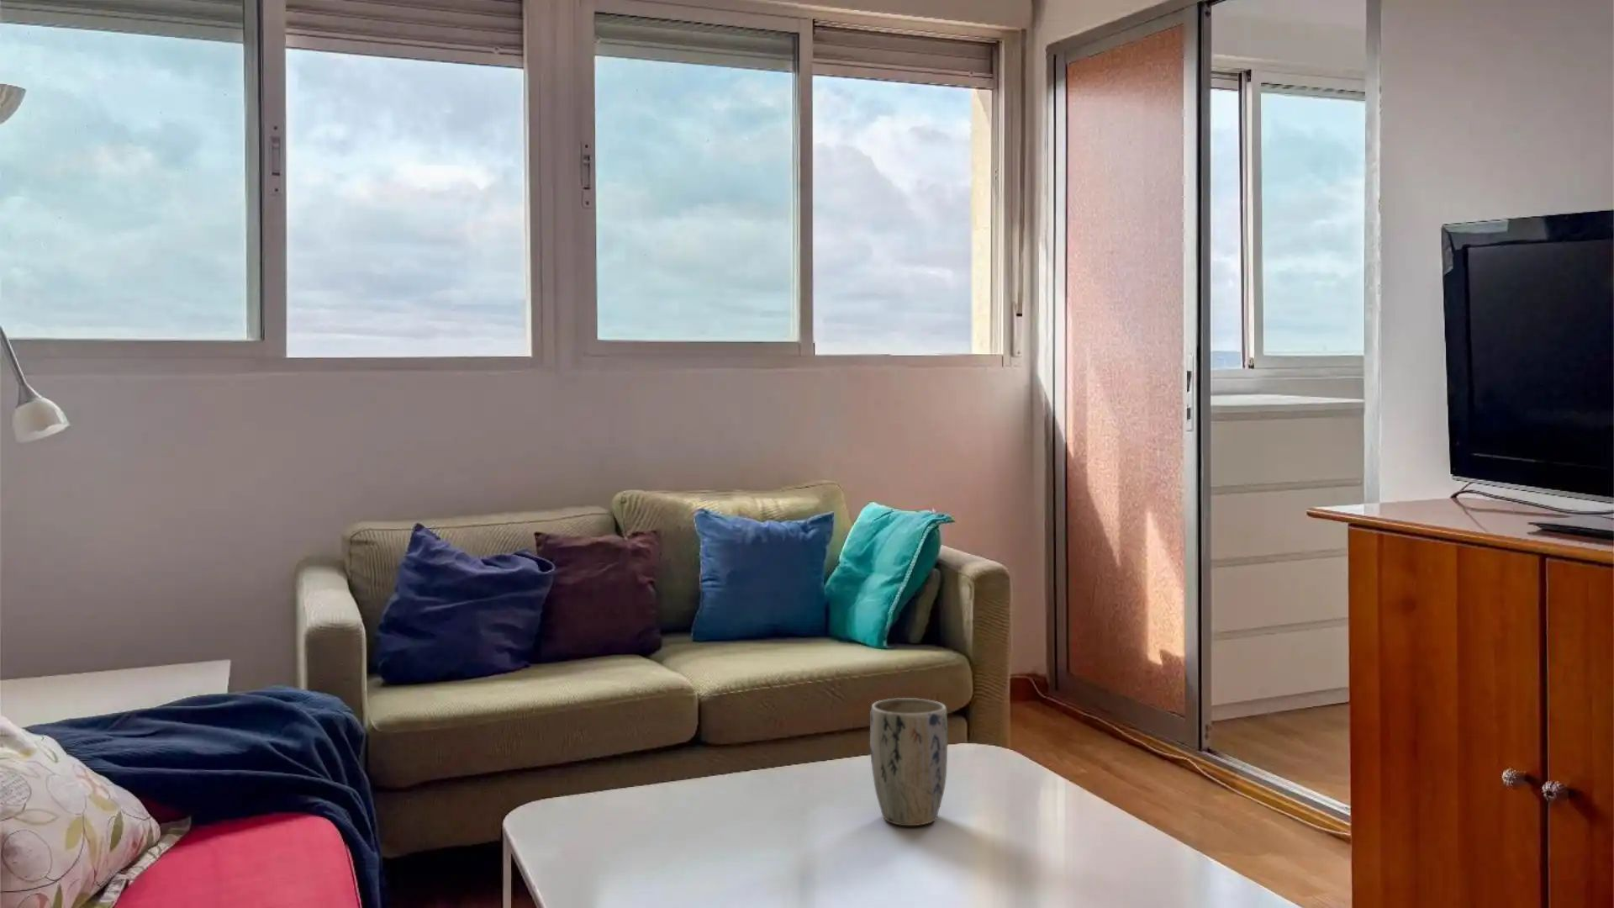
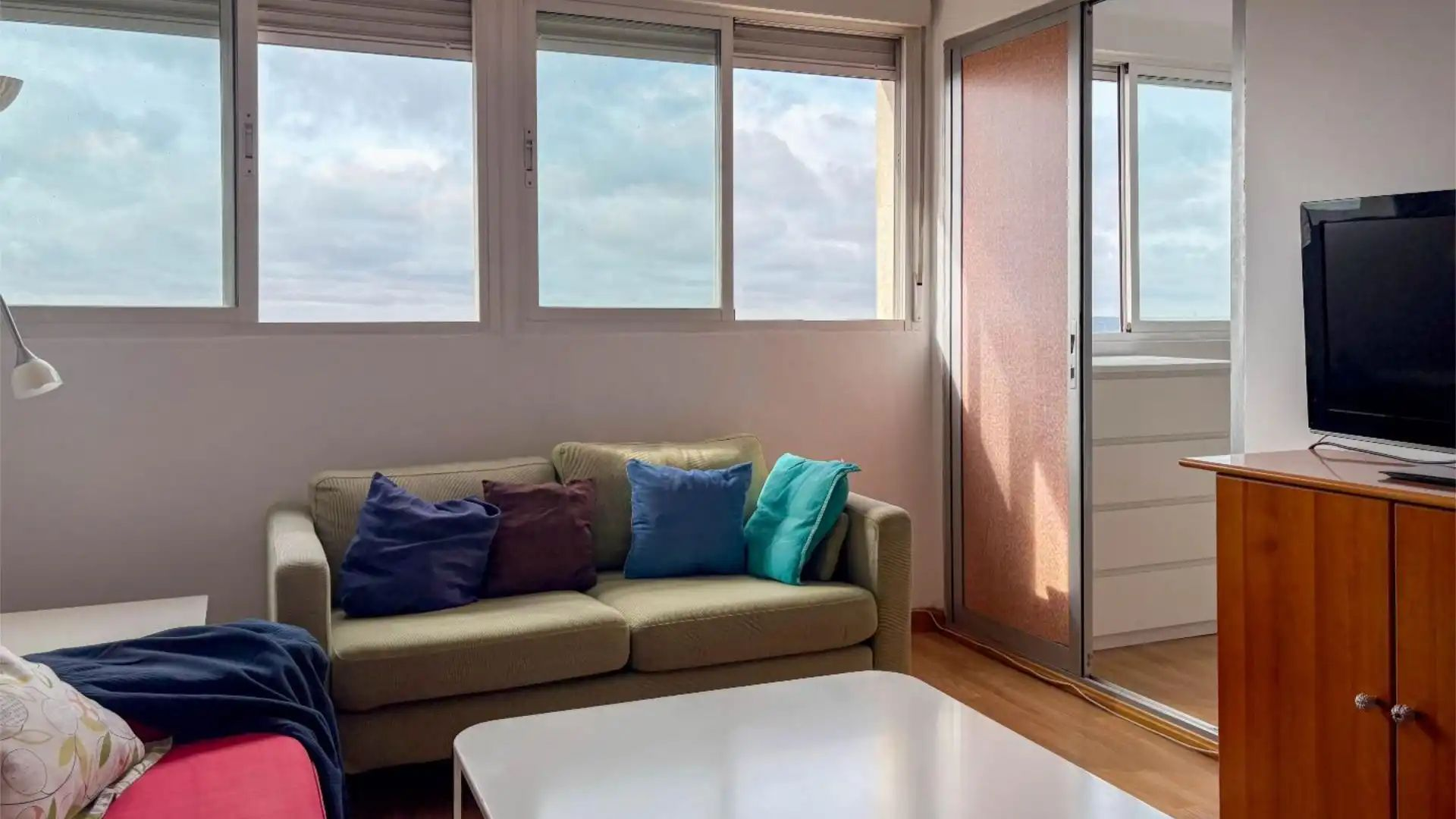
- plant pot (909, 762)
